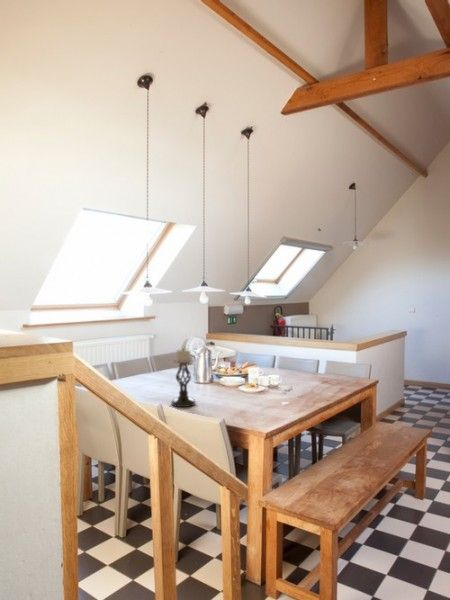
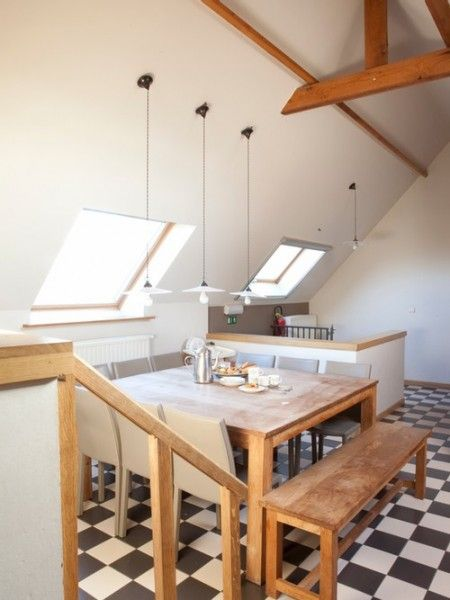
- candle holder (183, 376)
